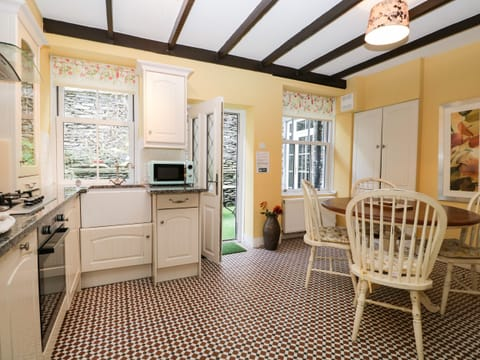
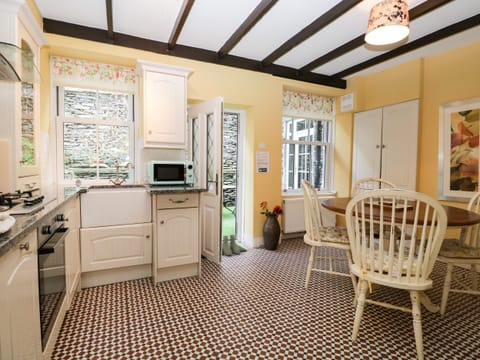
+ boots (230, 244)
